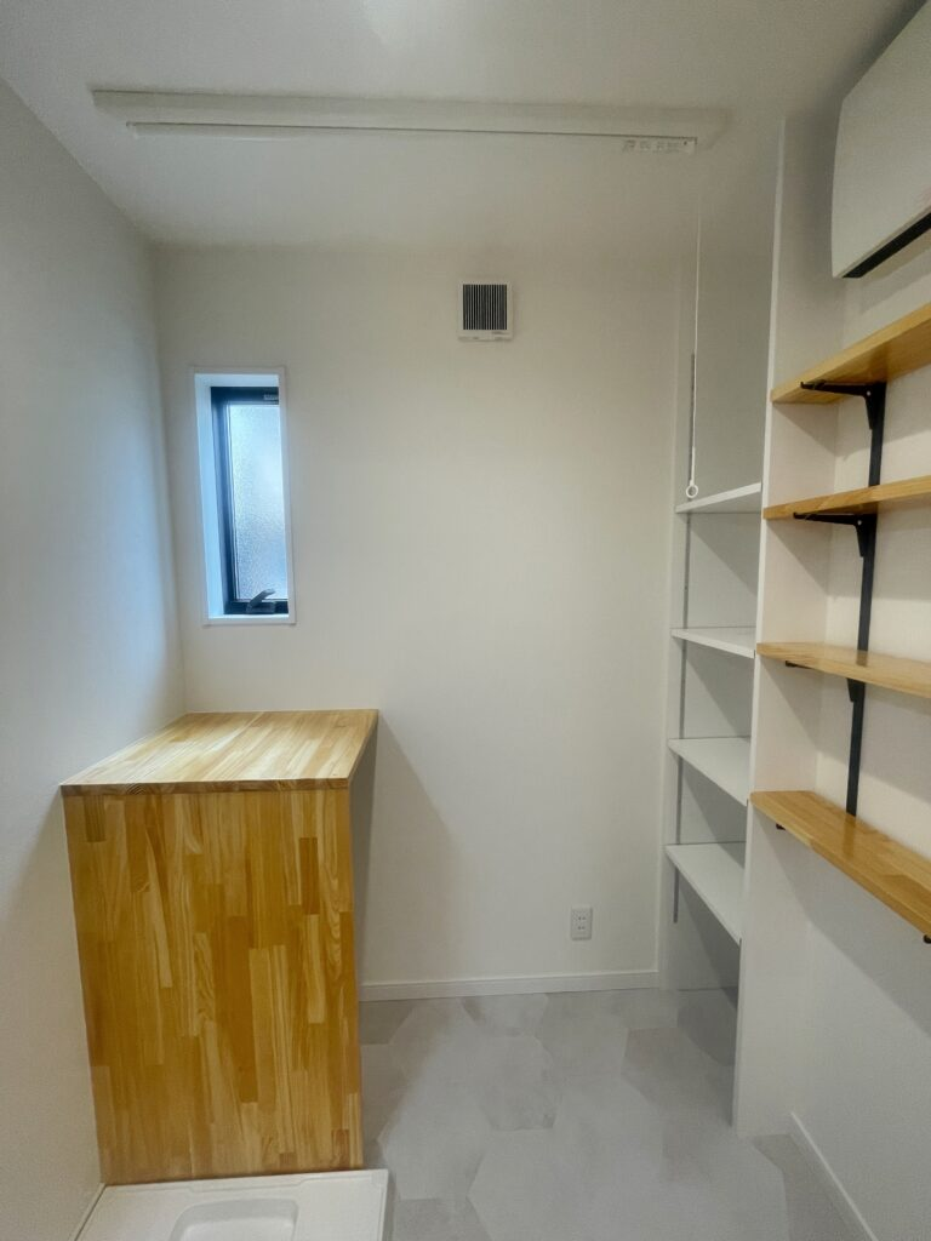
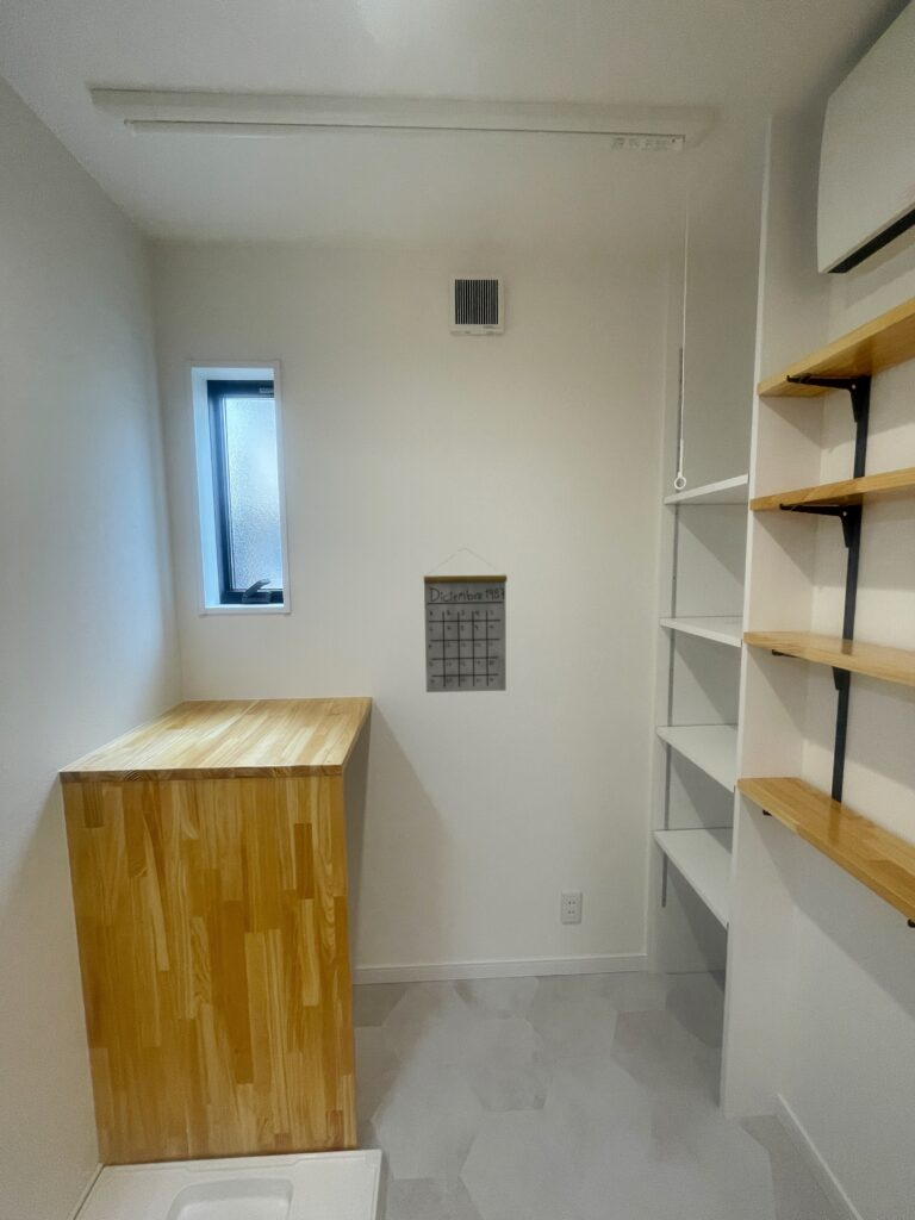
+ calendar (465, 620)
